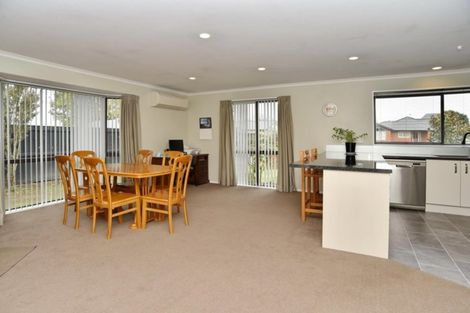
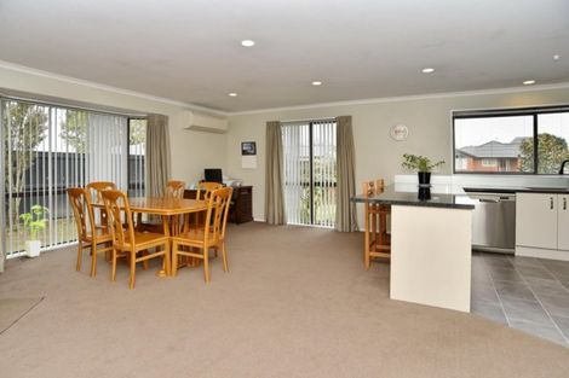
+ house plant (35, 229)
